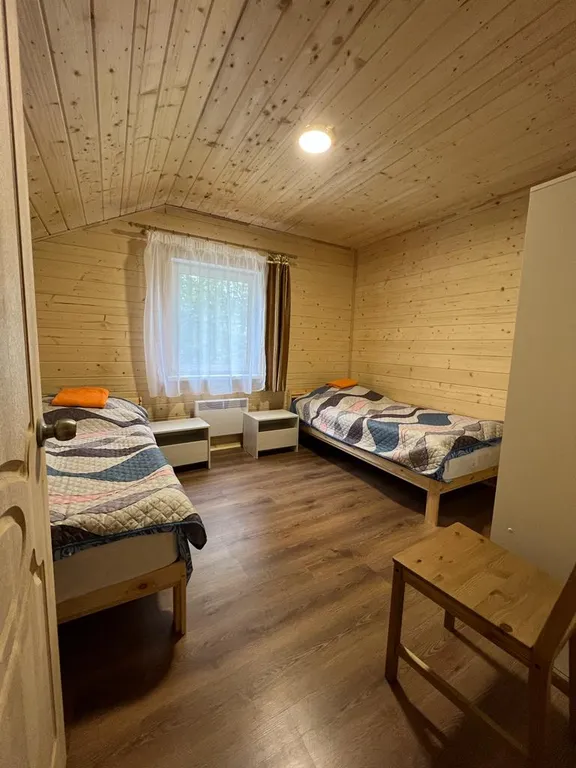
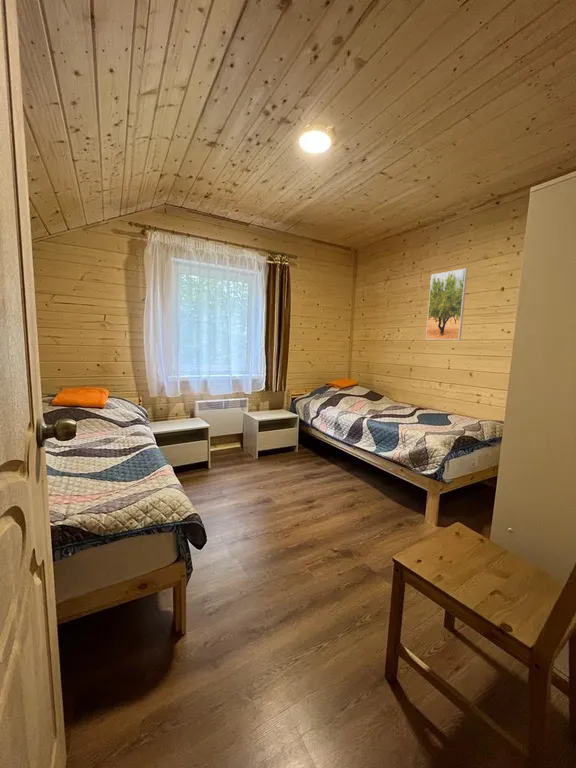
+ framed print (445, 306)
